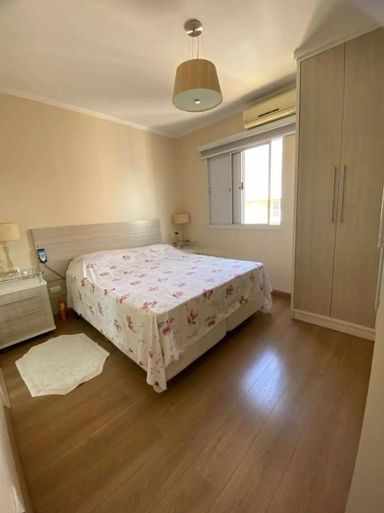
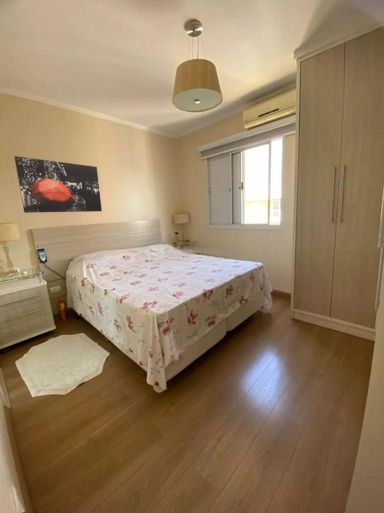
+ wall art (63, 187)
